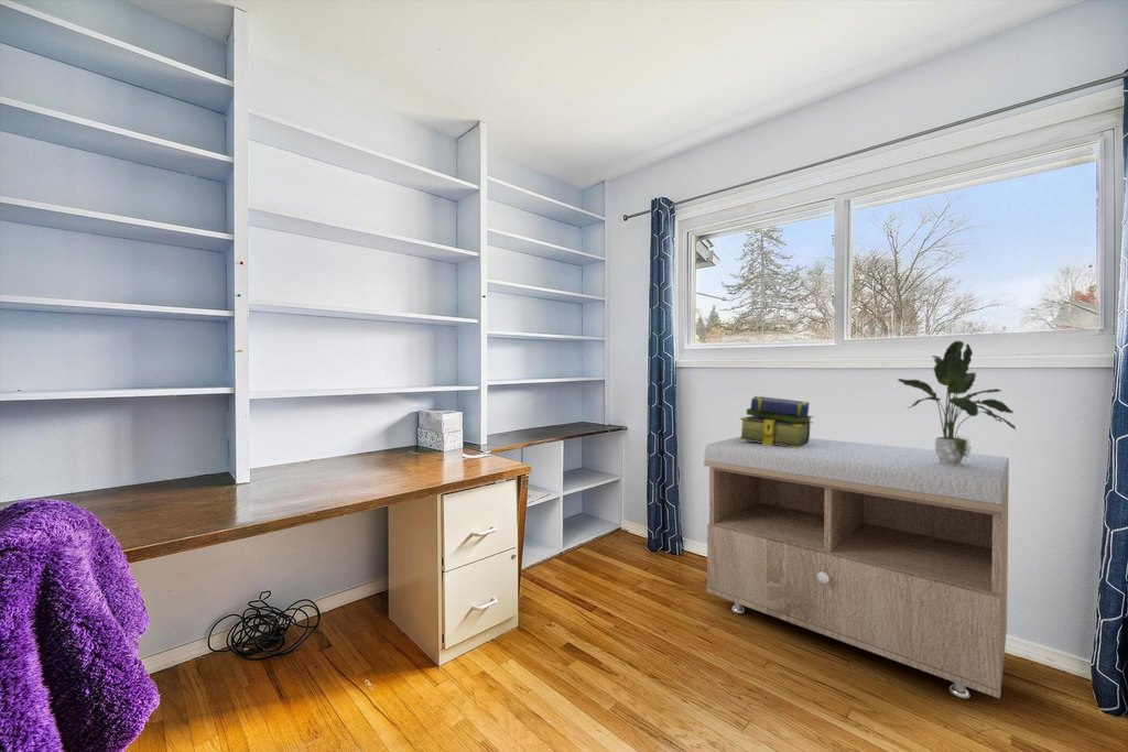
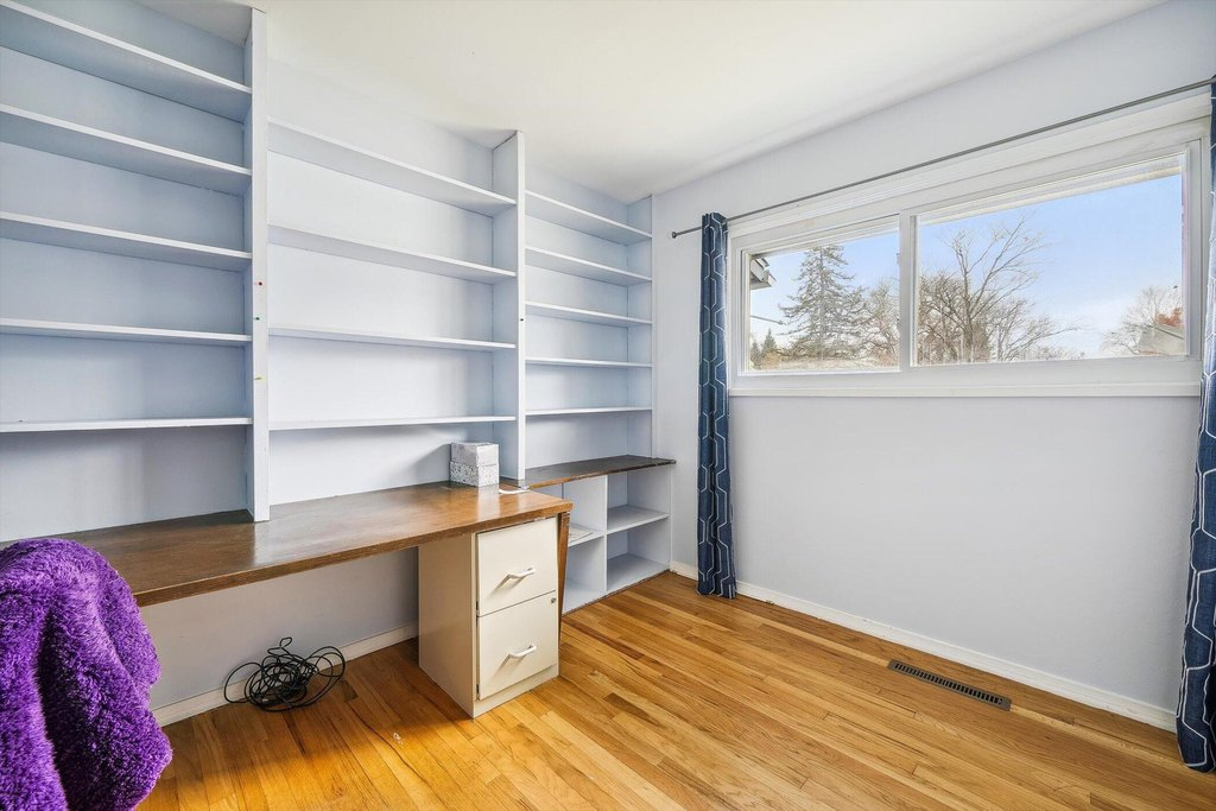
- storage bench (844, 540)
- potted plant (953, 401)
- stack of books (778, 419)
